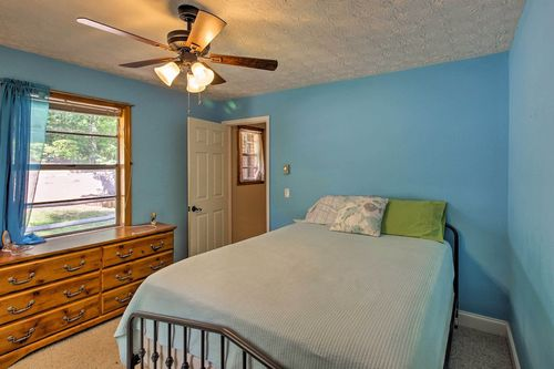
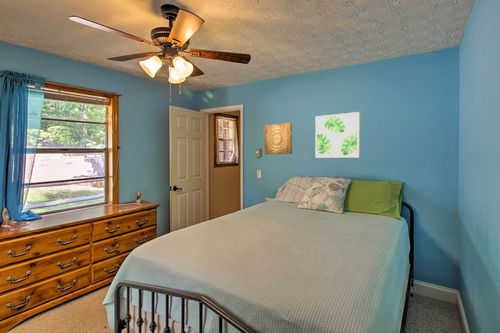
+ wall art (277, 139)
+ wall art (336, 136)
